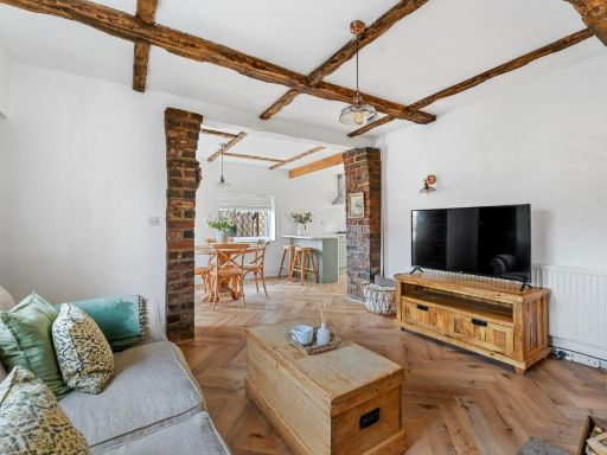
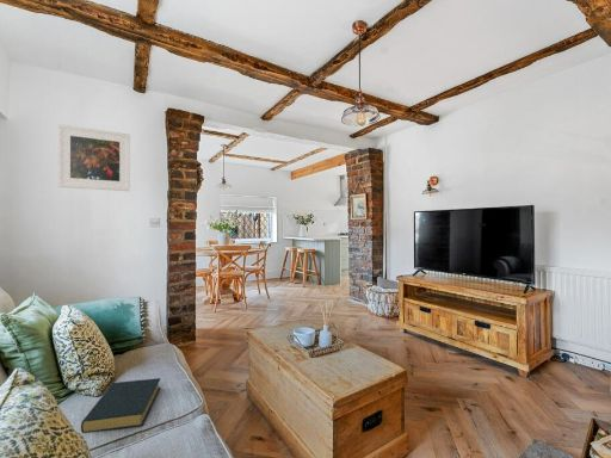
+ hardback book (125, 402)
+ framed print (95, 159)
